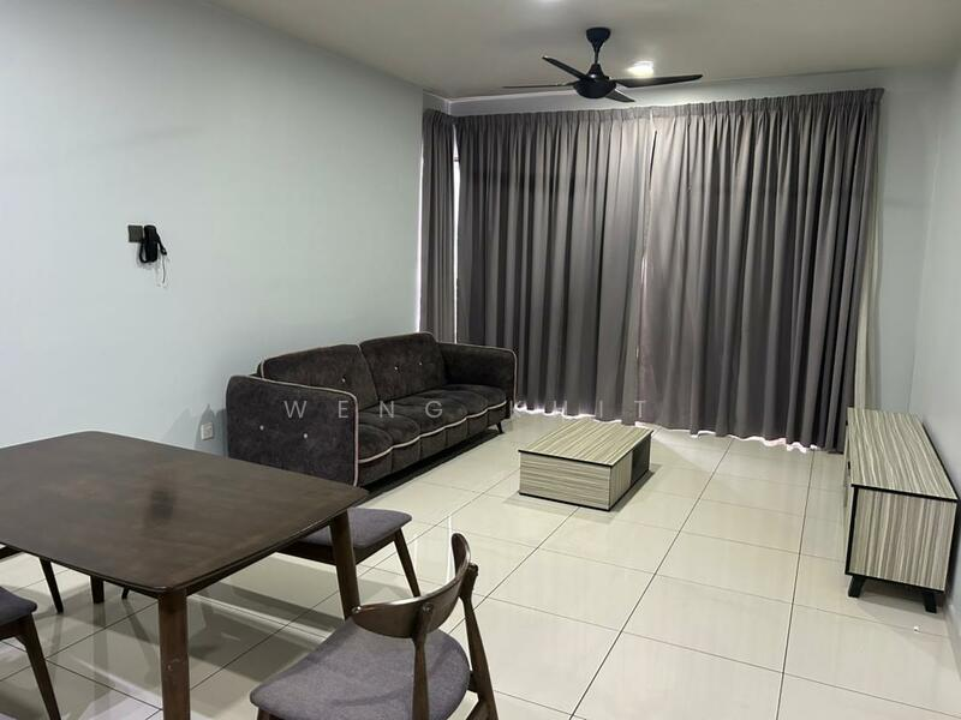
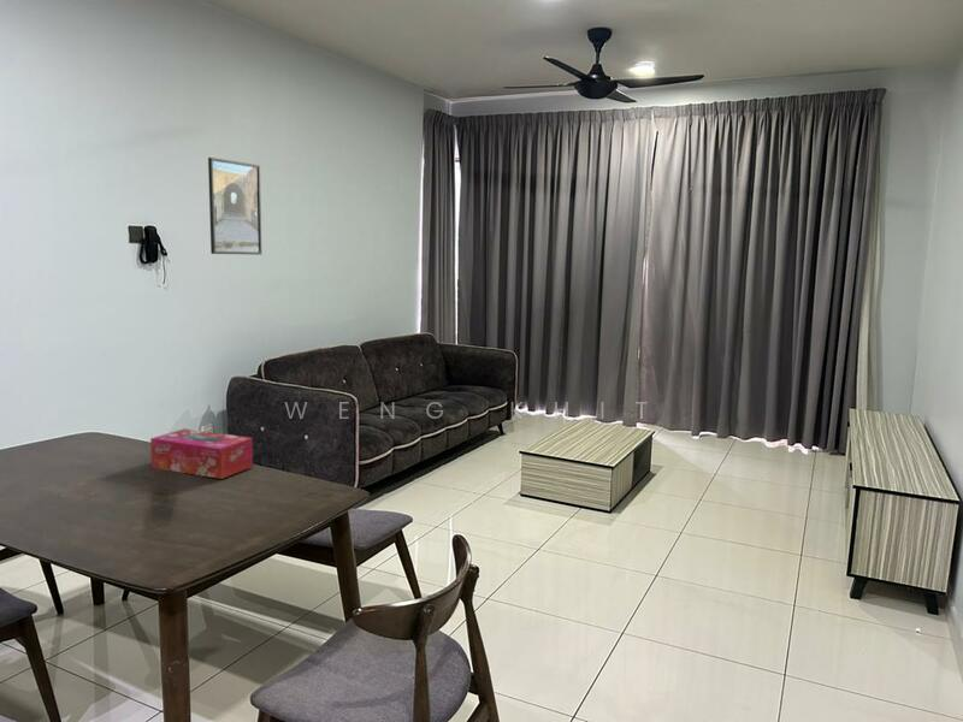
+ tissue box (202, 452)
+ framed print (236, 208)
